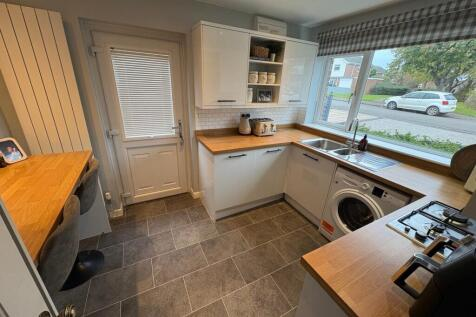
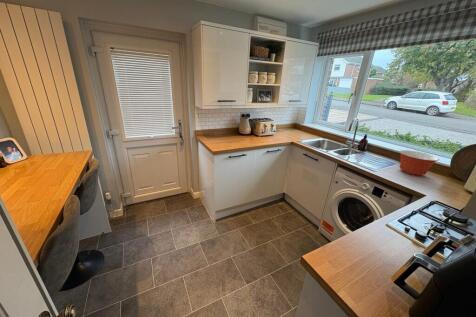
+ mixing bowl (414, 163)
